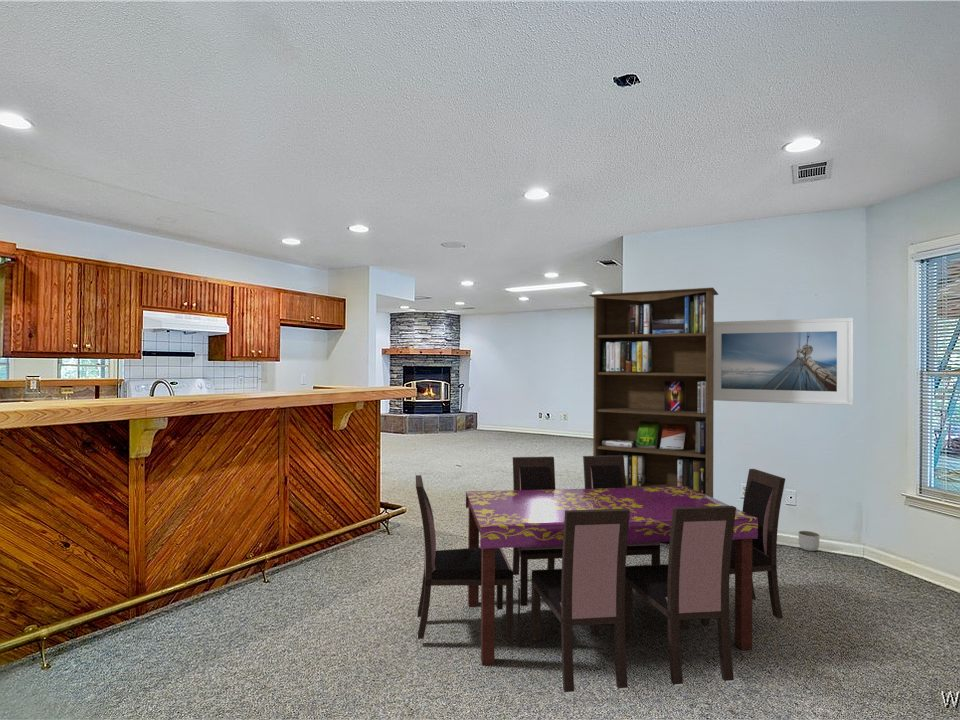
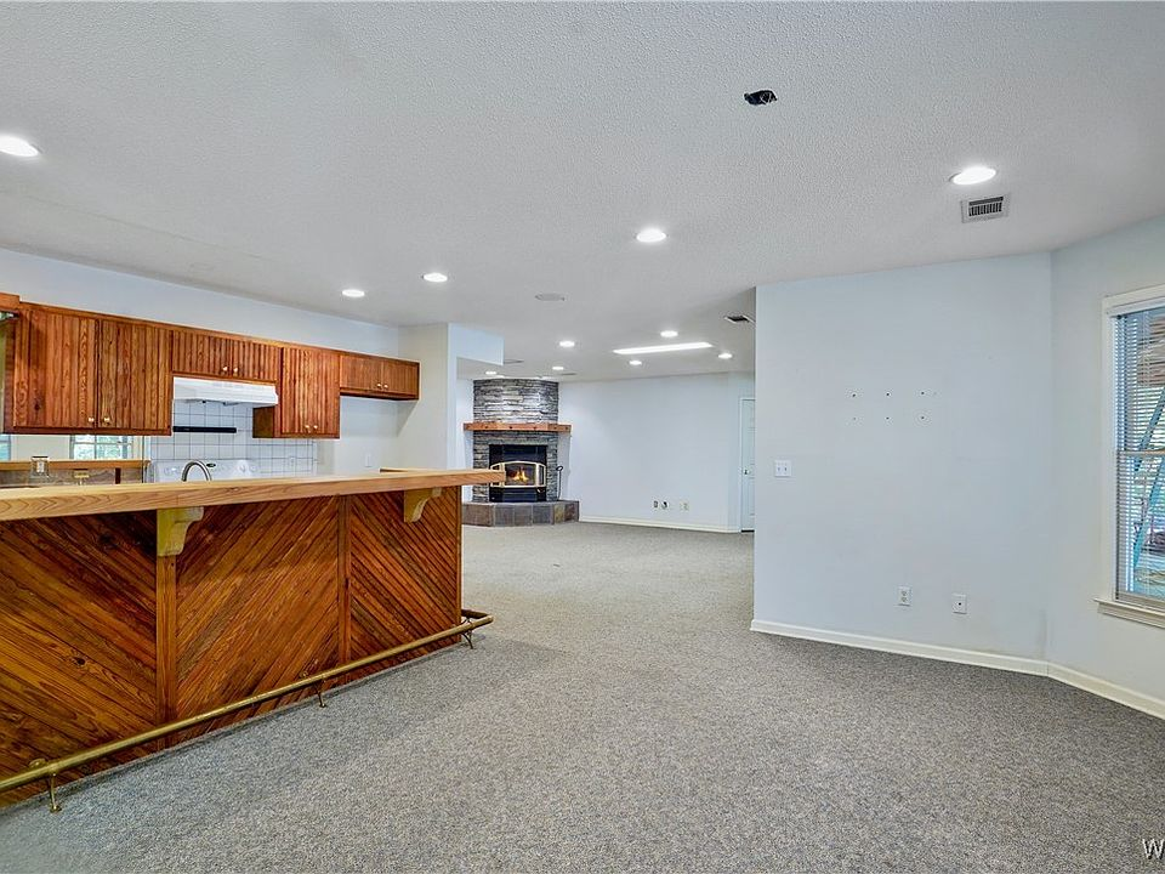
- dining table (599, 550)
- bookcase (652, 416)
- planter (808, 541)
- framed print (776, 361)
